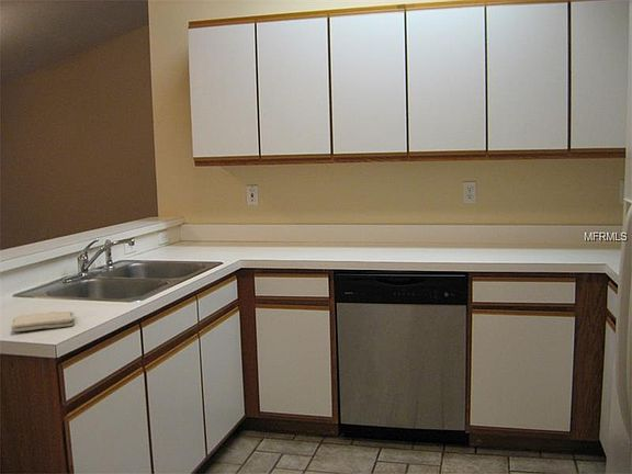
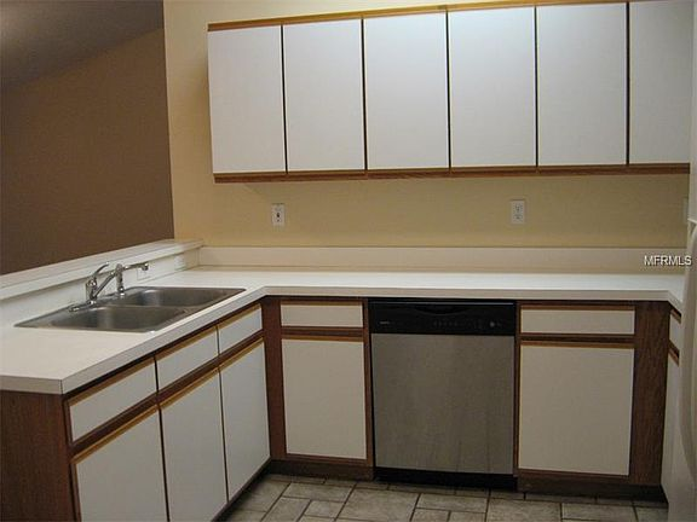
- washcloth (44, 320)
